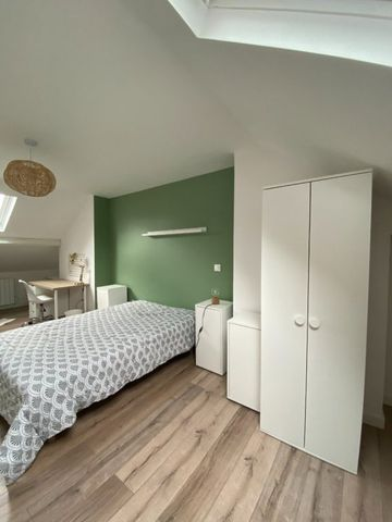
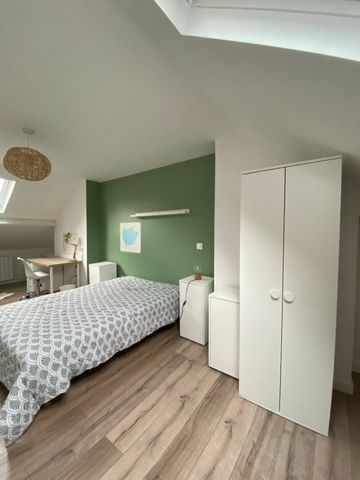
+ wall art (129, 237)
